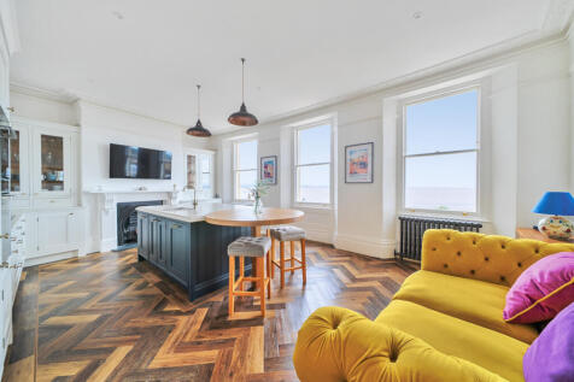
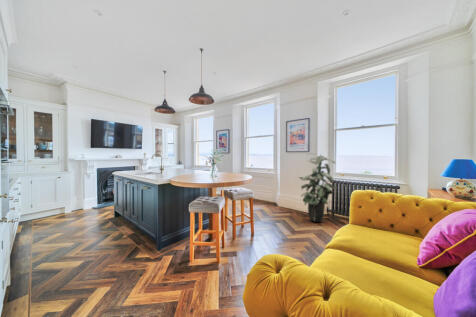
+ indoor plant (316, 186)
